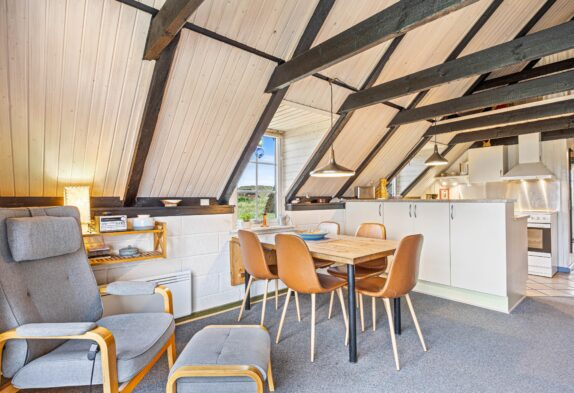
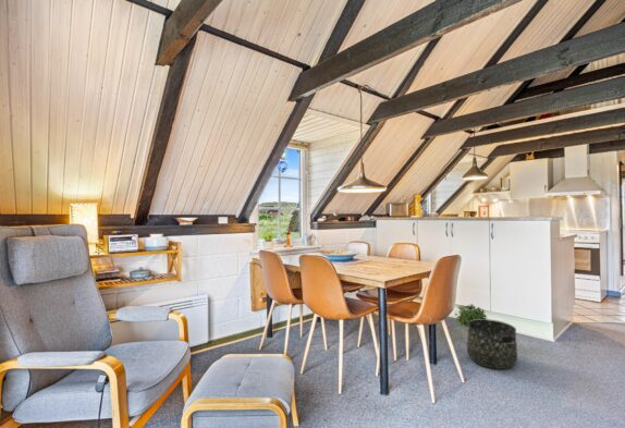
+ basket (491, 343)
+ potted plant (469, 320)
